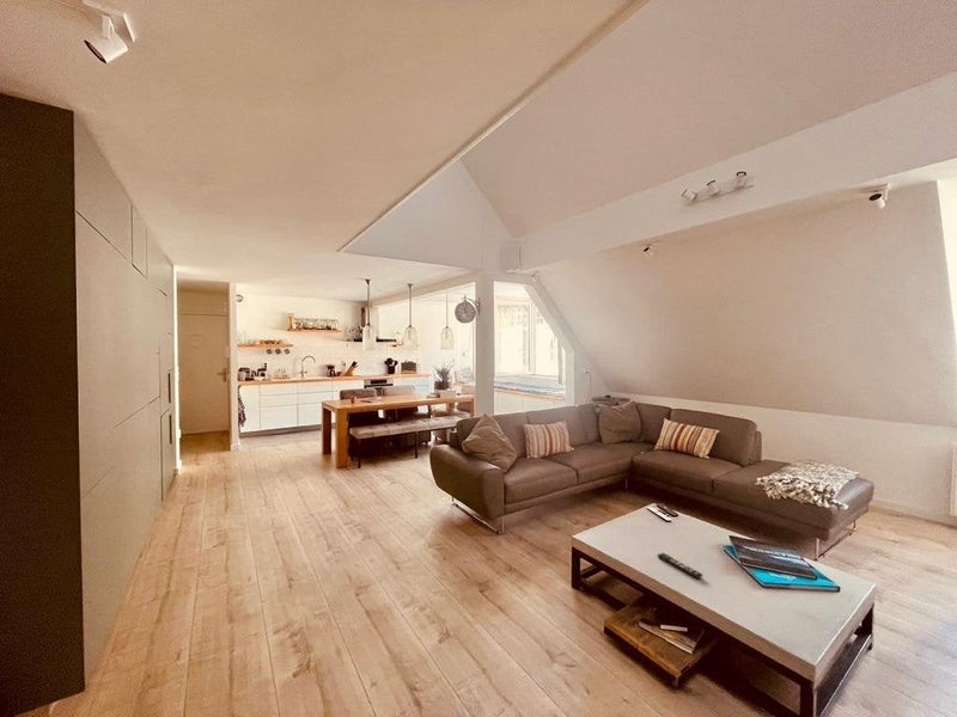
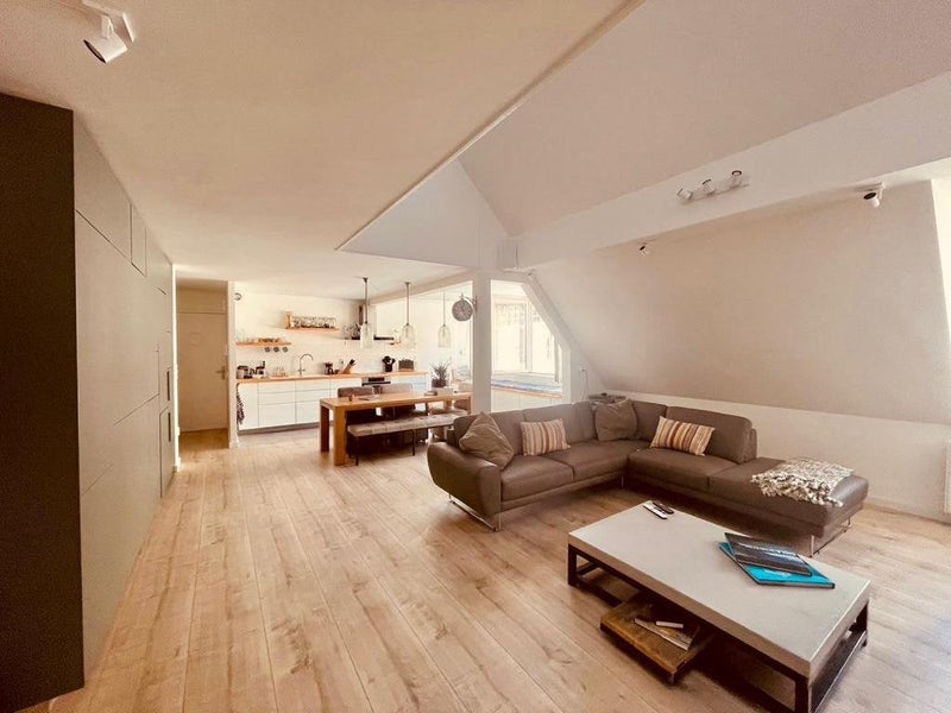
- remote control (678, 564)
